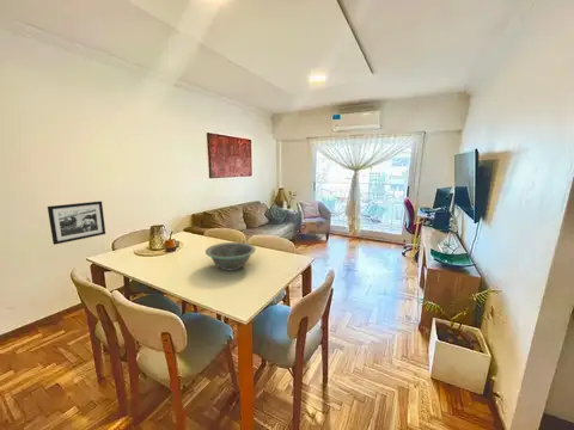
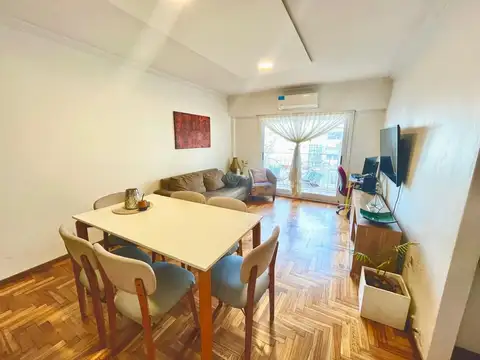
- picture frame (79, 221)
- decorative bowl (231, 258)
